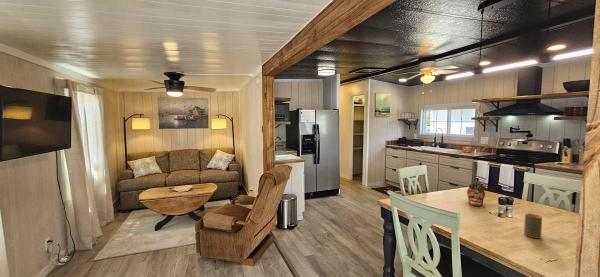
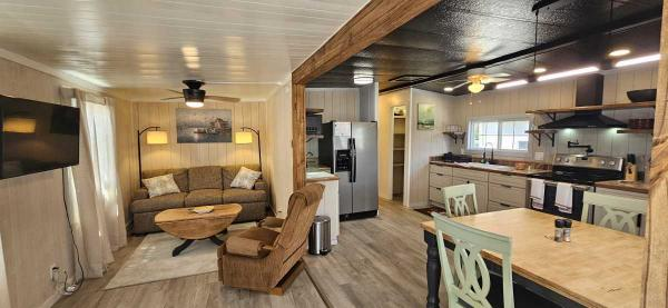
- succulent planter (476, 192)
- cup (532, 225)
